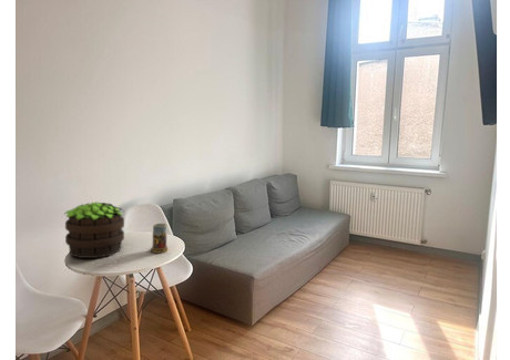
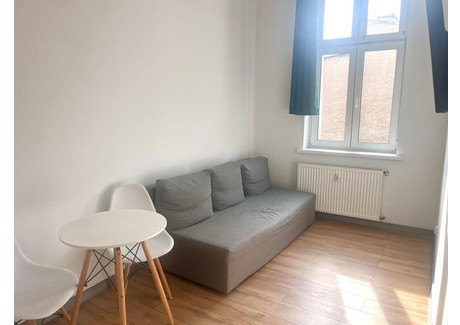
- mug (160, 237)
- potted plant (95, 226)
